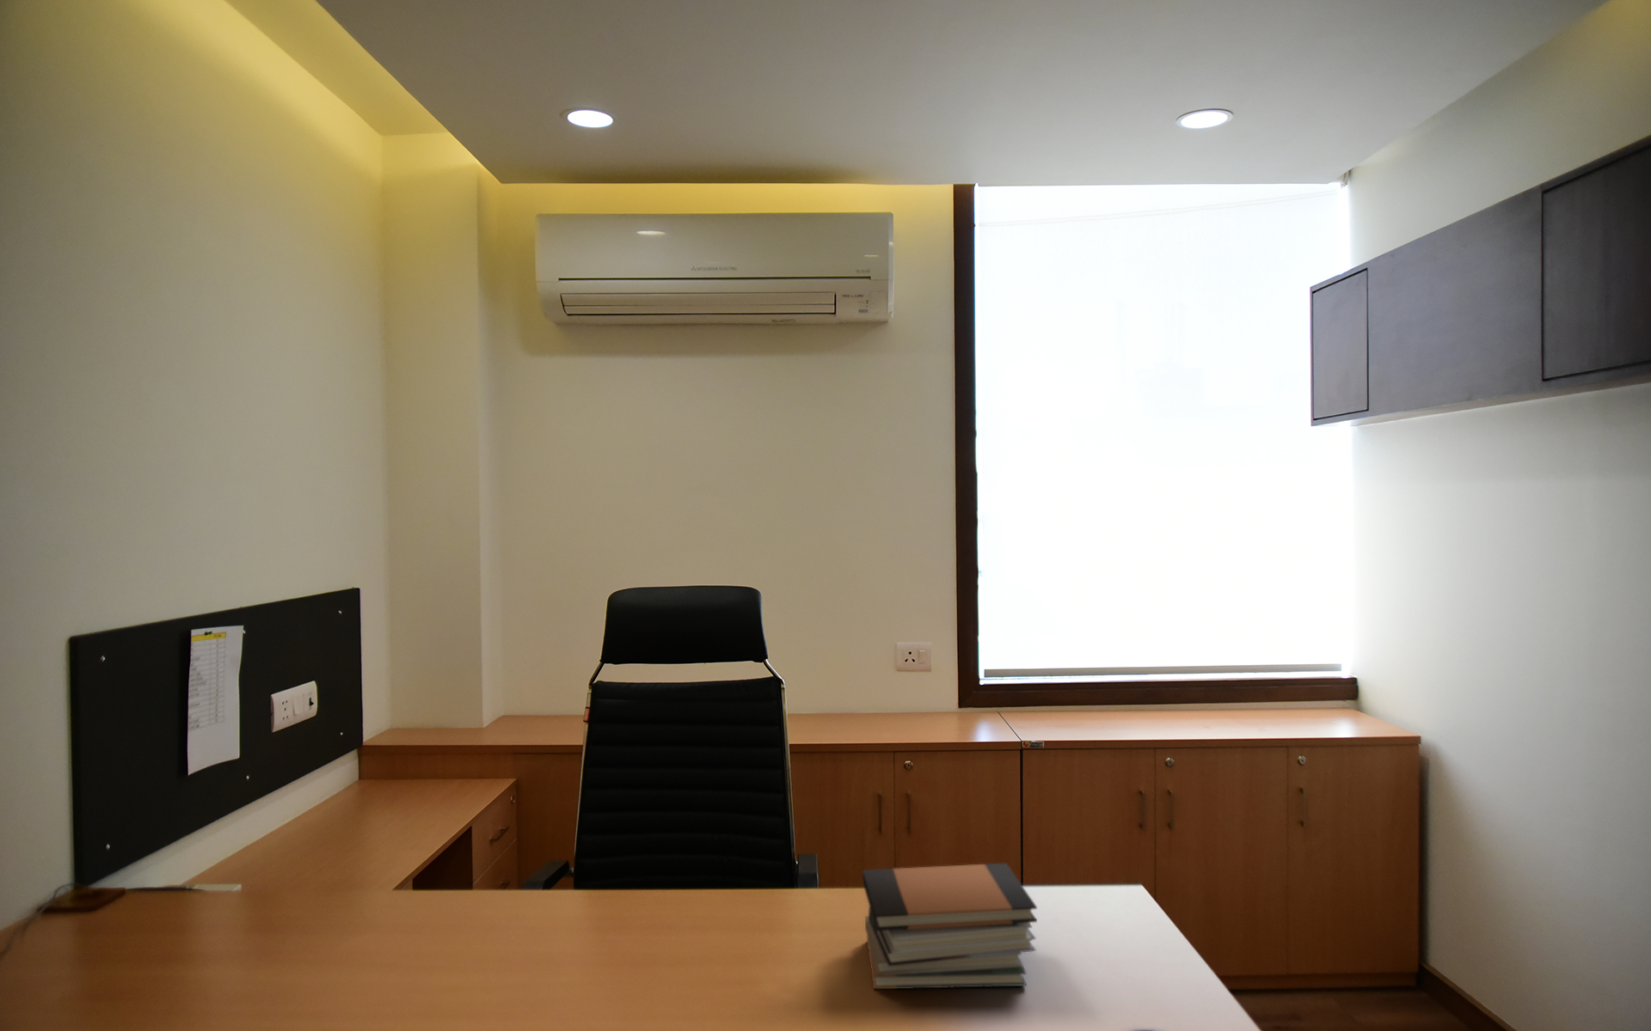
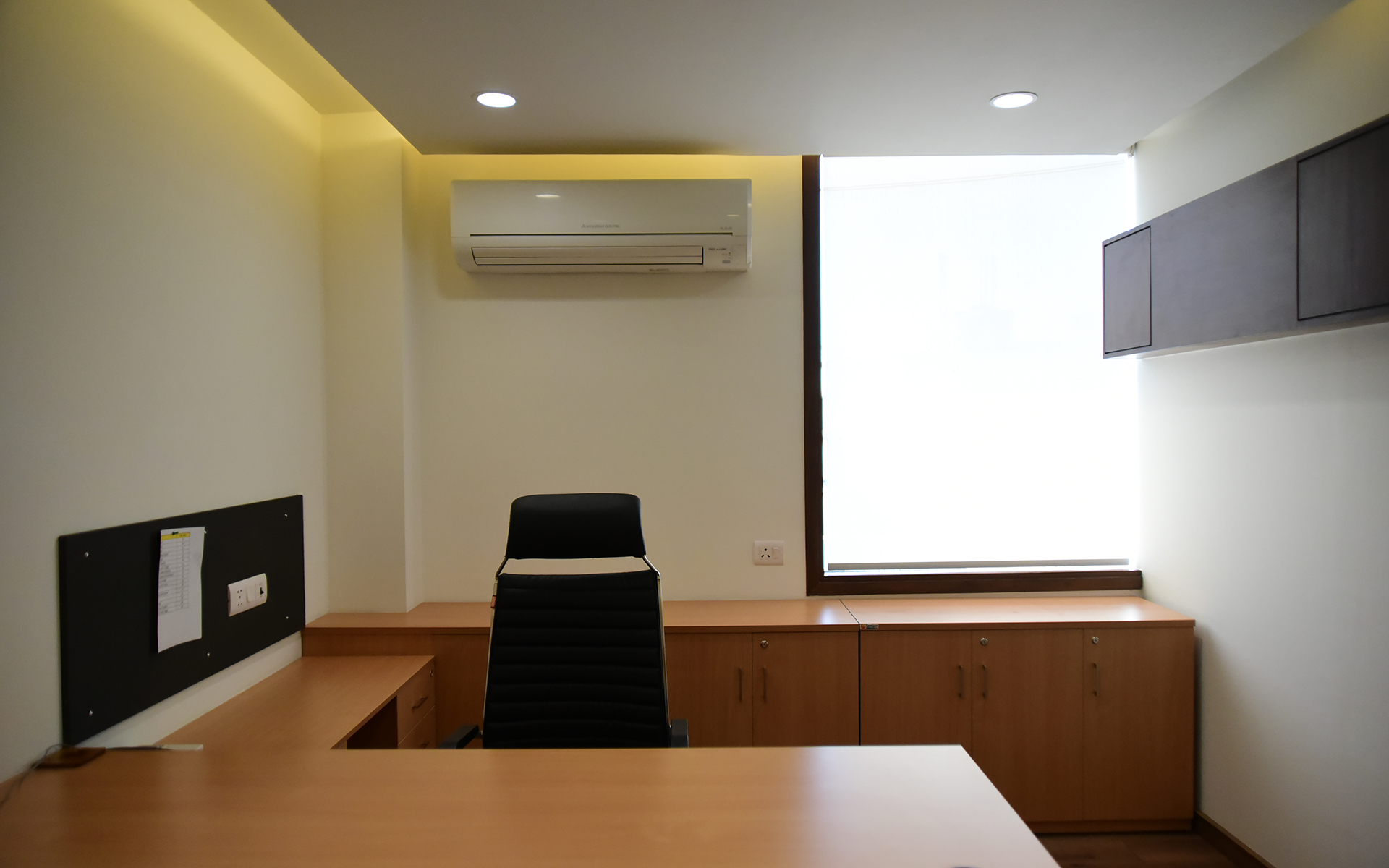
- book stack (946, 924)
